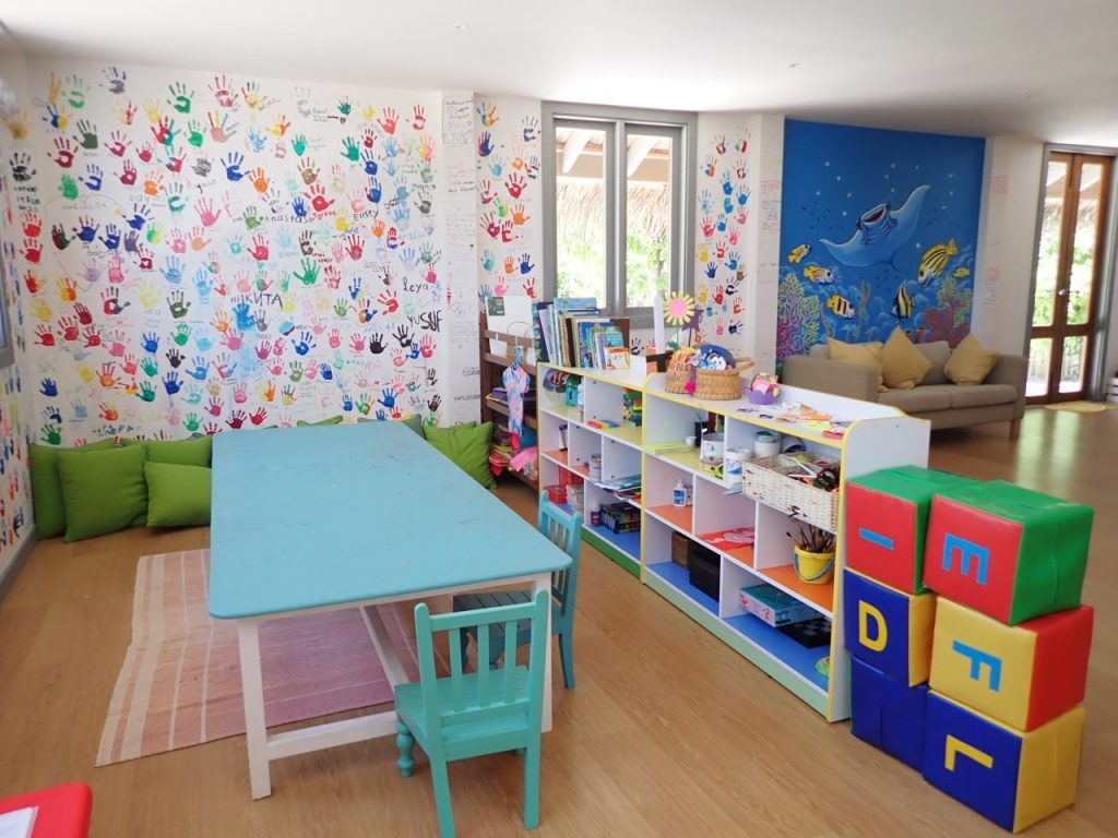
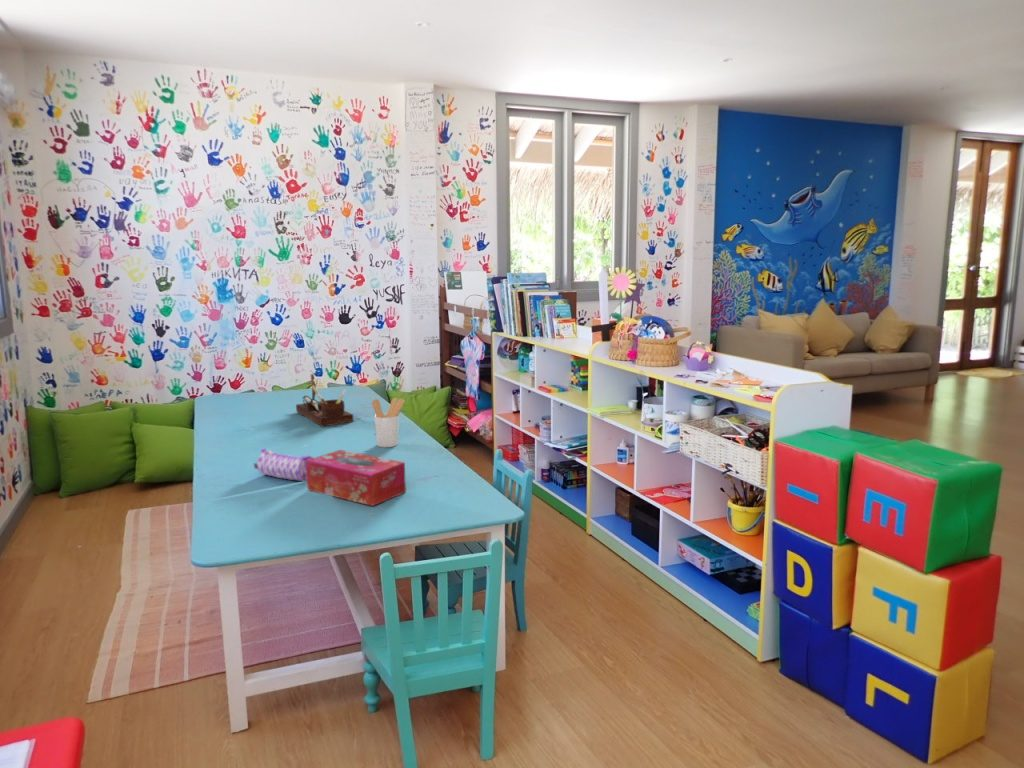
+ desk organizer (322, 398)
+ pencil case (286, 464)
+ utensil holder (390, 421)
+ tissue box (355, 476)
